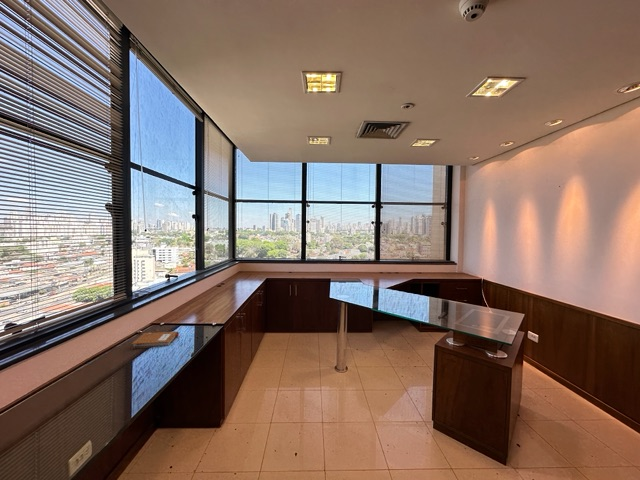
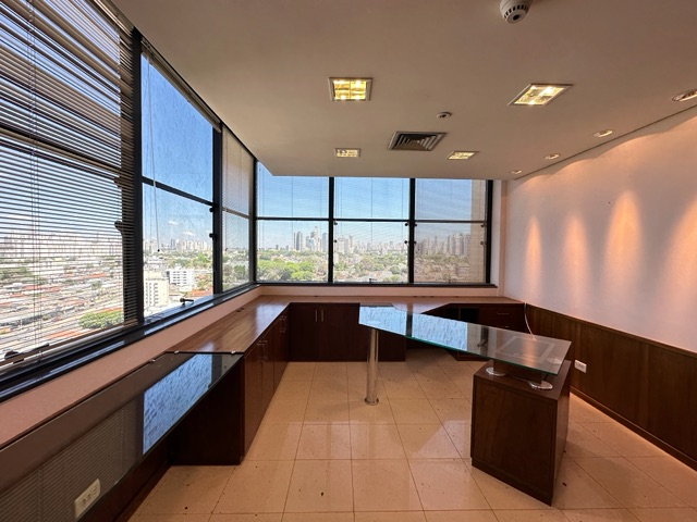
- notebook (157, 339)
